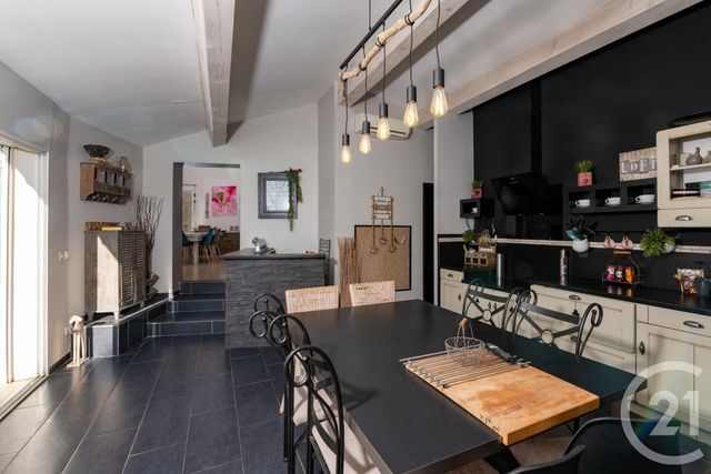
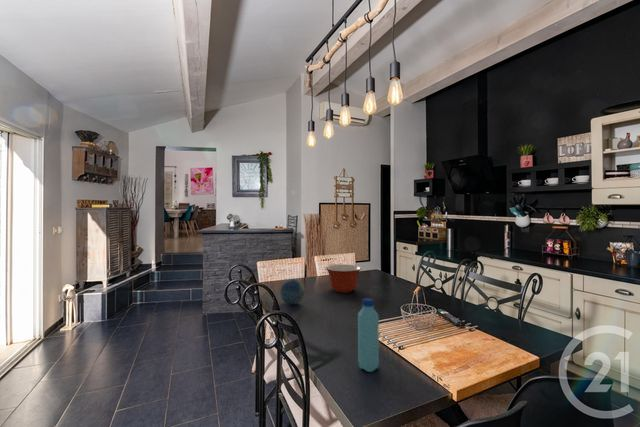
+ water bottle (368, 333)
+ decorative ball (292, 291)
+ mixing bowl (343, 278)
